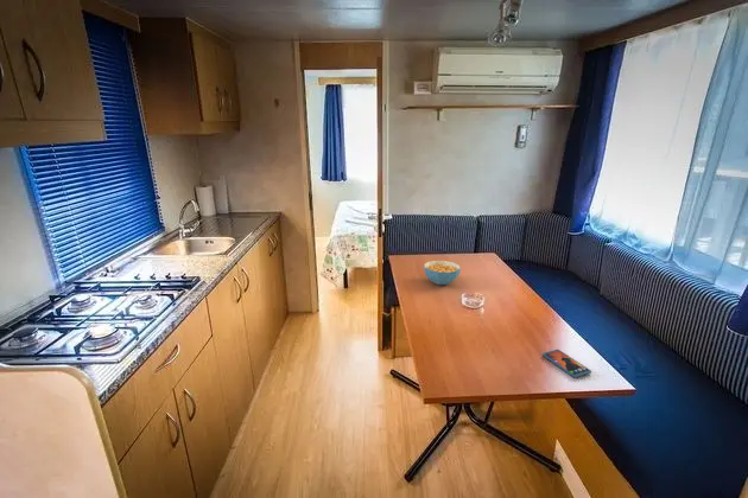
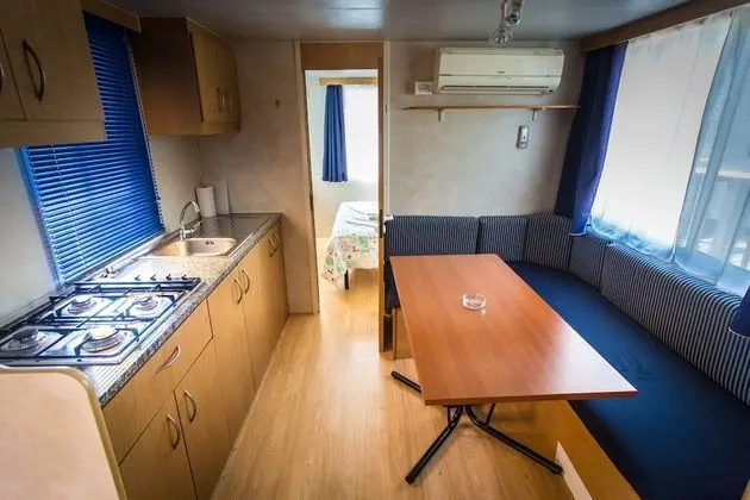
- smartphone (565, 362)
- cereal bowl (440, 274)
